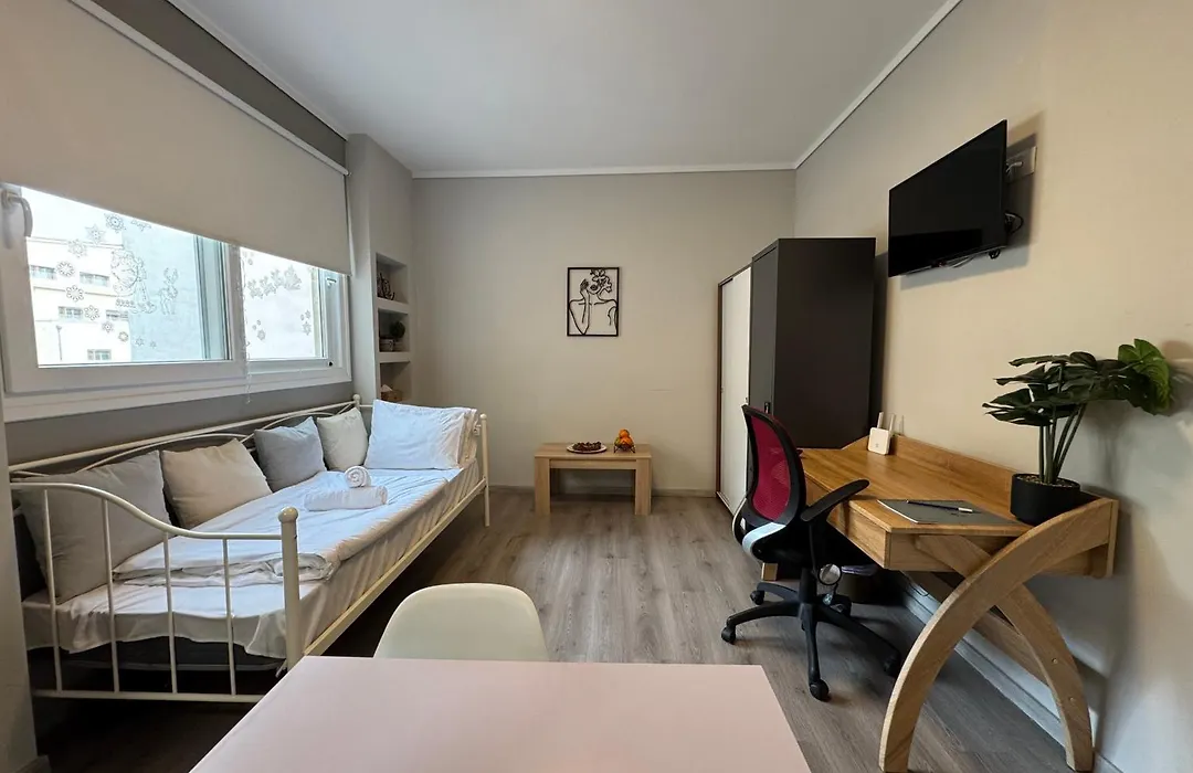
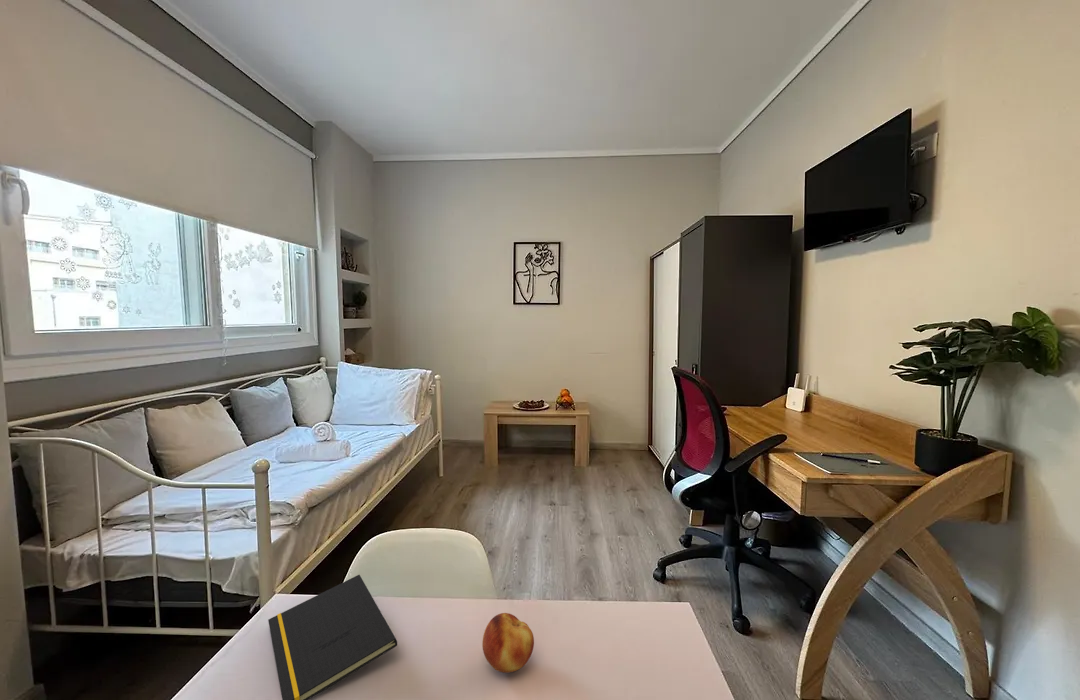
+ fruit (508, 642)
+ notepad (328, 631)
